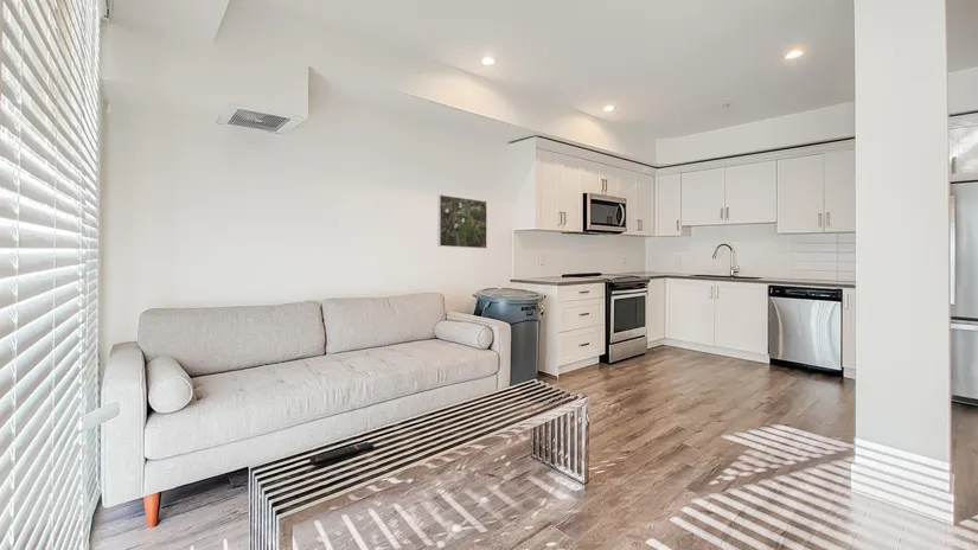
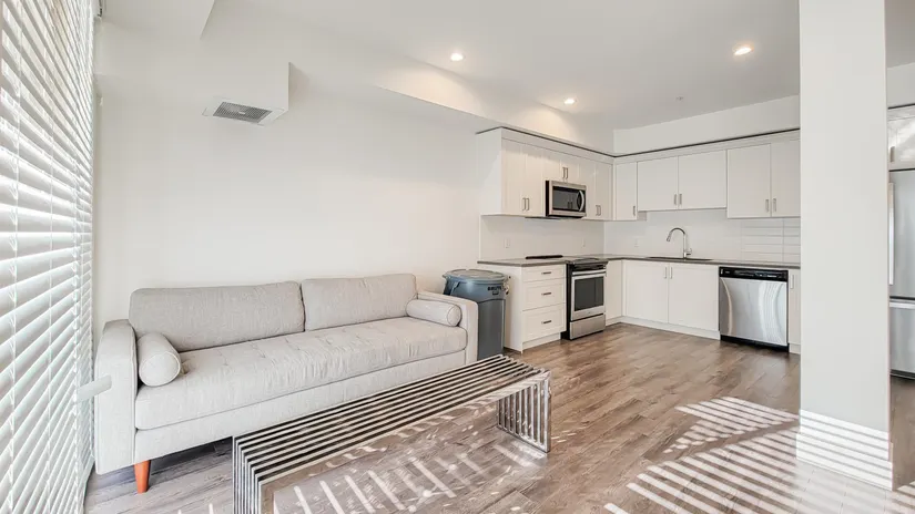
- remote control (341, 453)
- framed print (462, 223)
